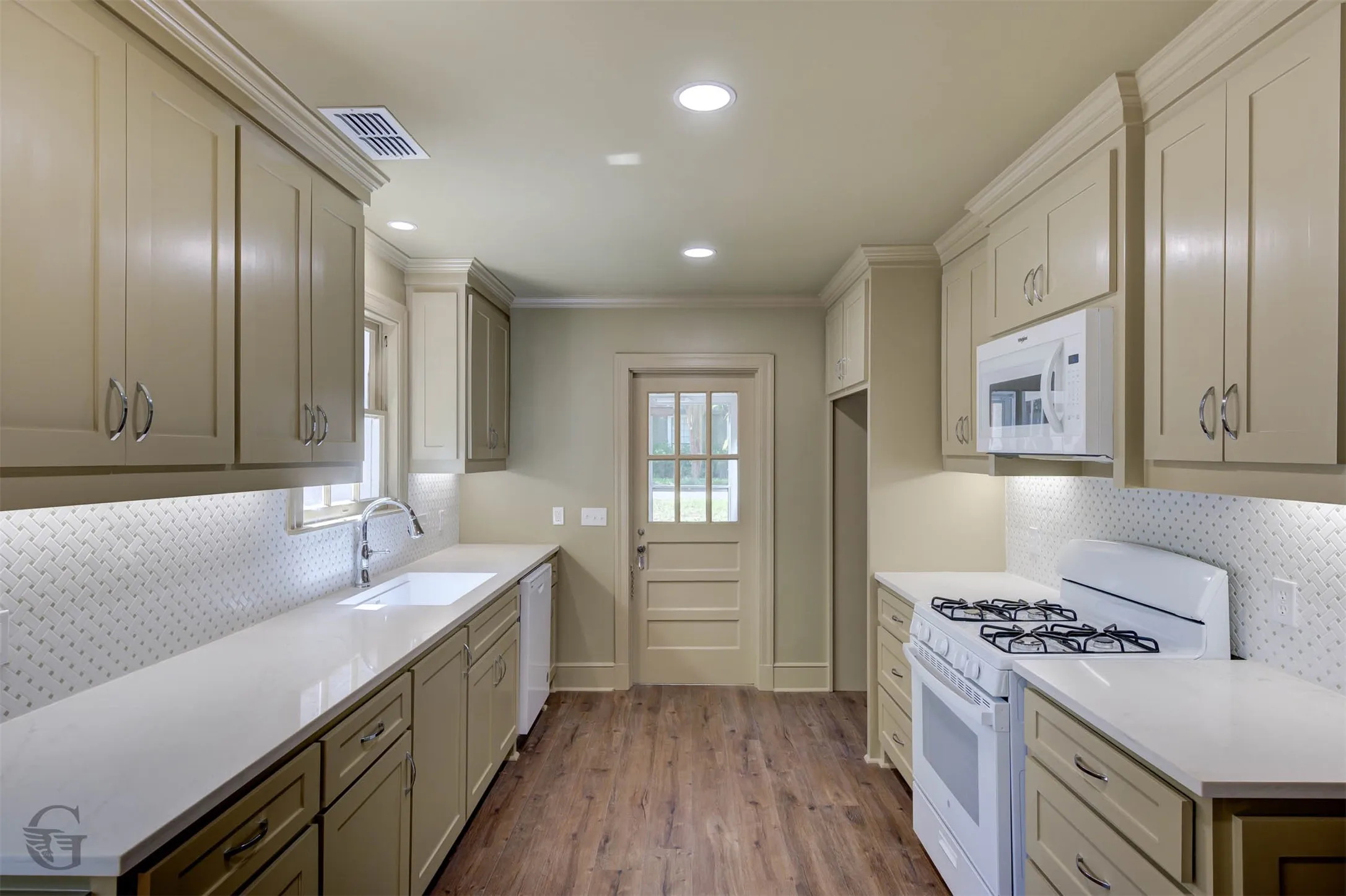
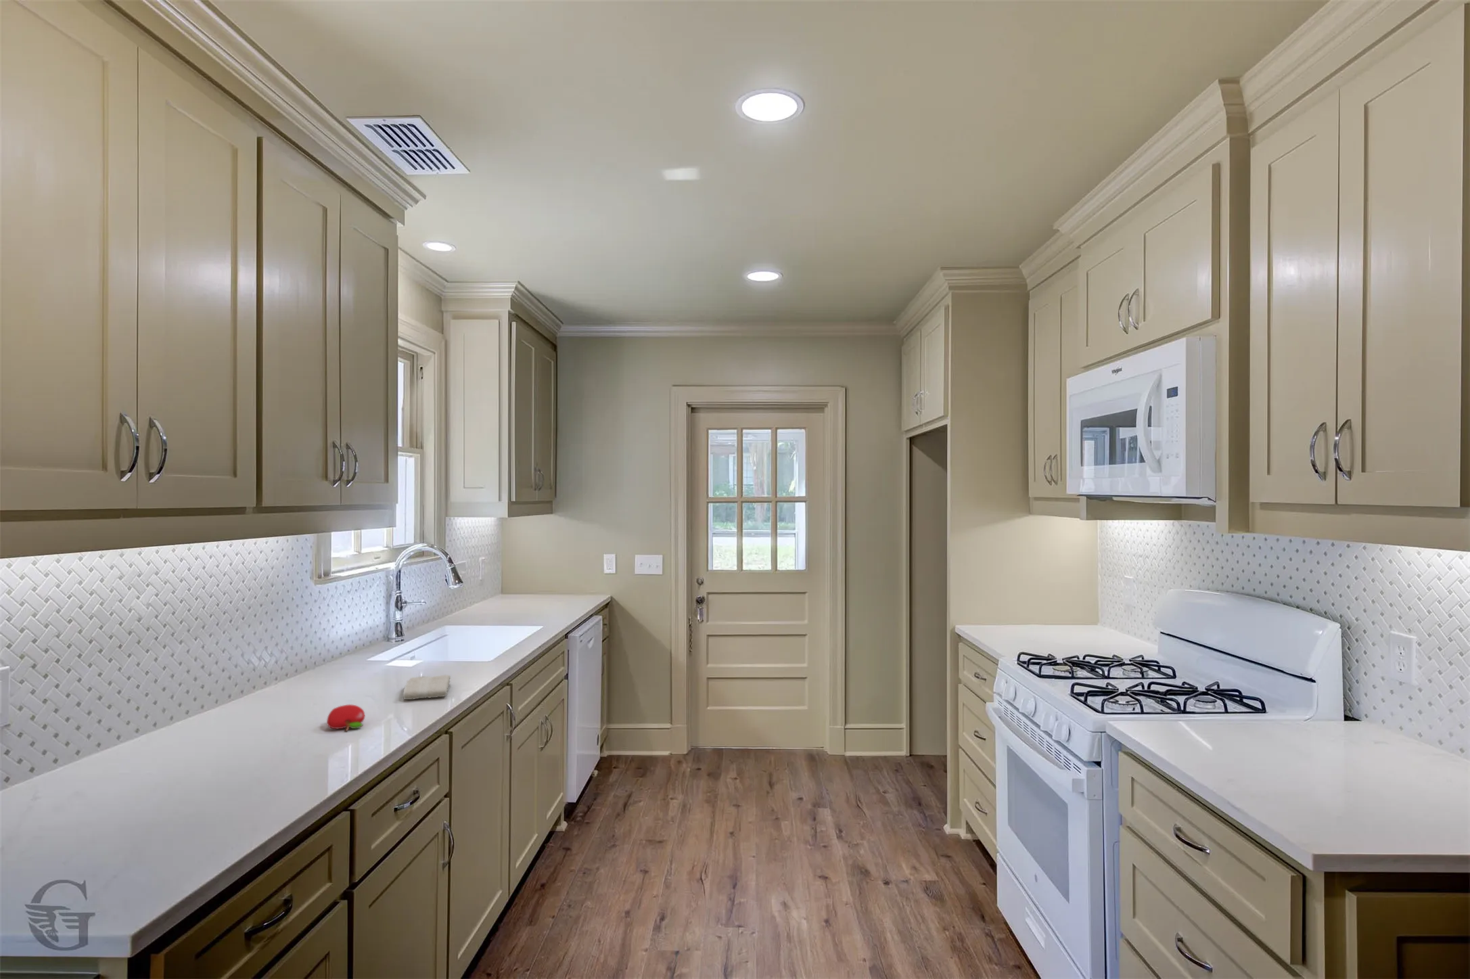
+ fruit (346, 717)
+ washcloth (427, 686)
